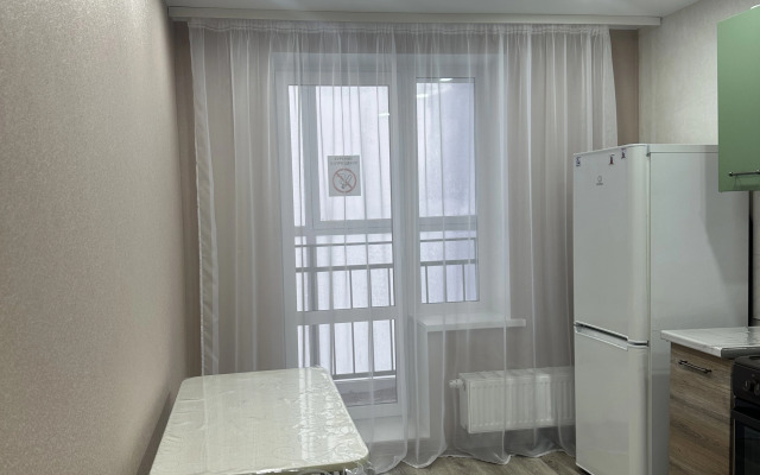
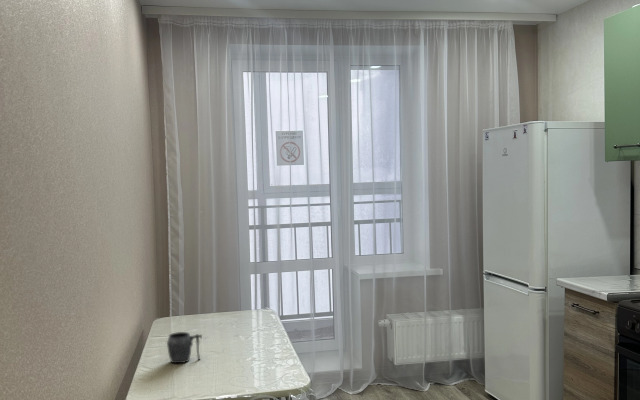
+ mug (185, 347)
